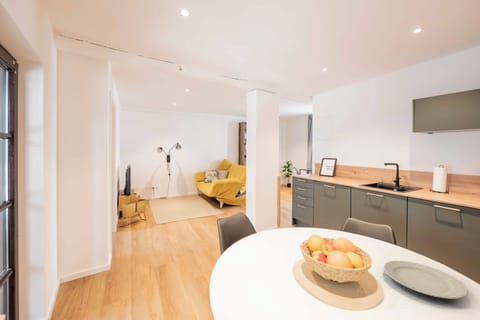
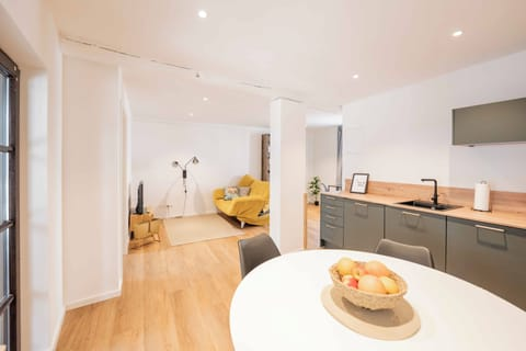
- chinaware (421, 279)
